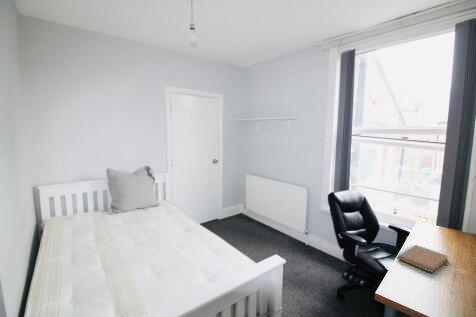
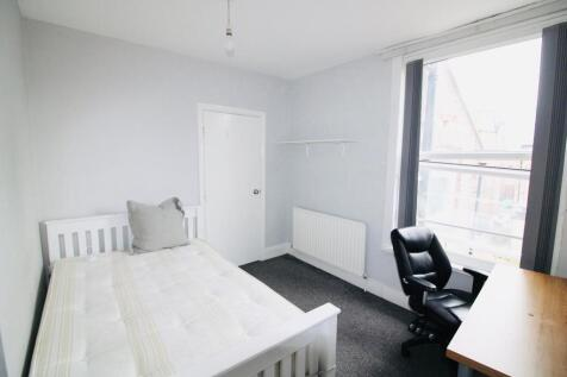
- notebook (422, 257)
